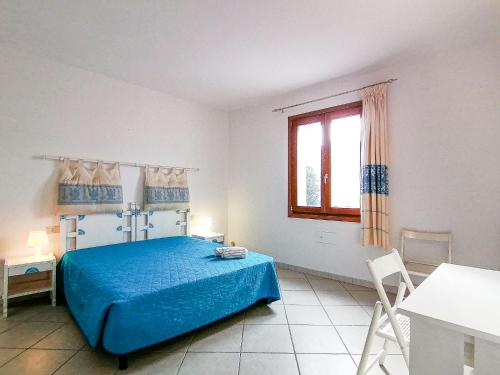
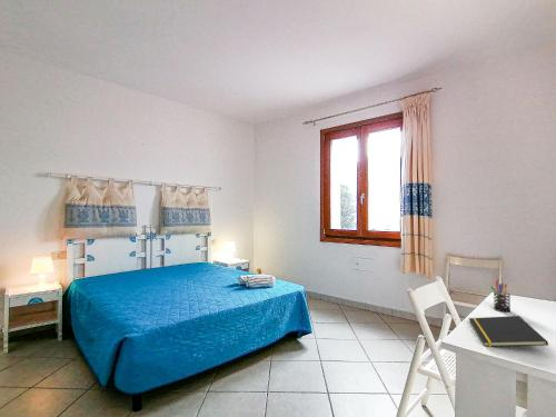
+ notepad (503, 329)
+ pen holder (499, 295)
